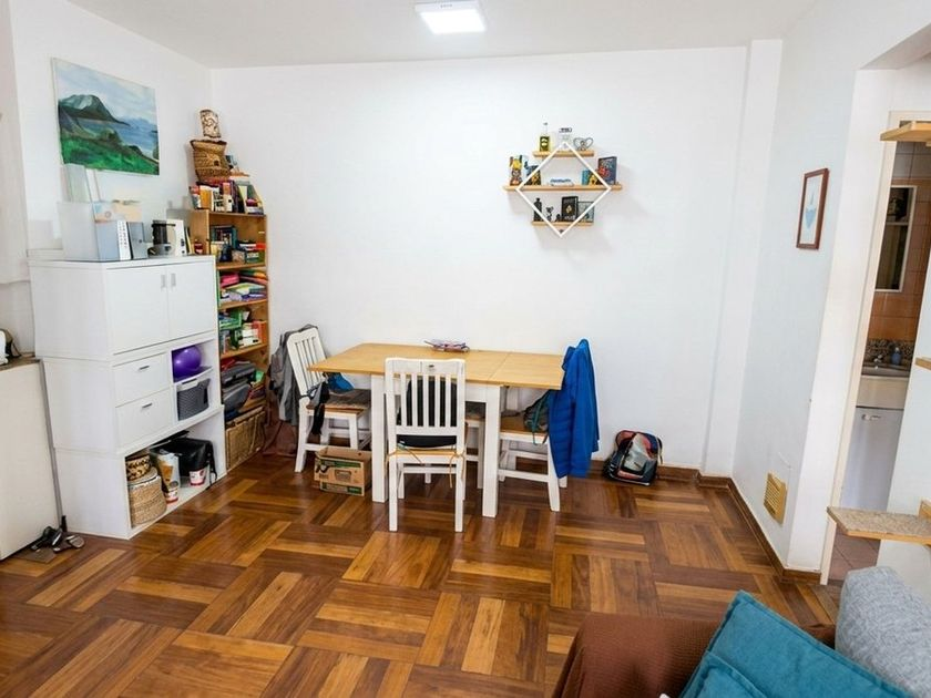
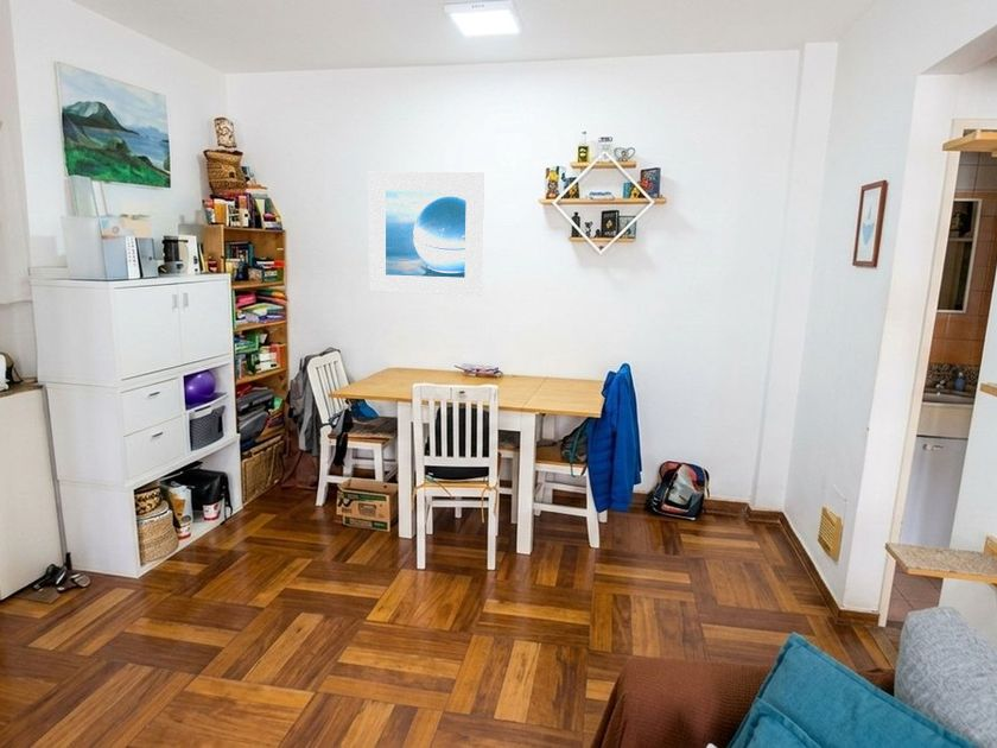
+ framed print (425, 234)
